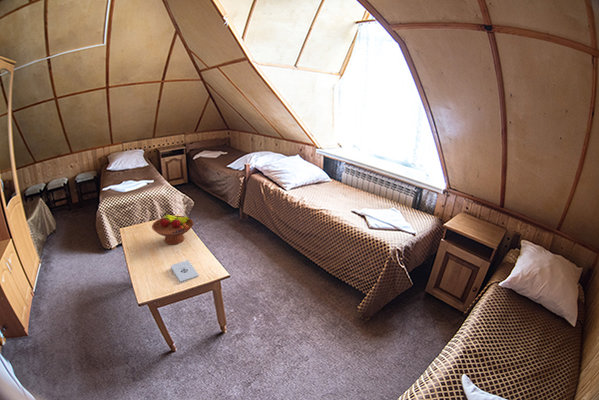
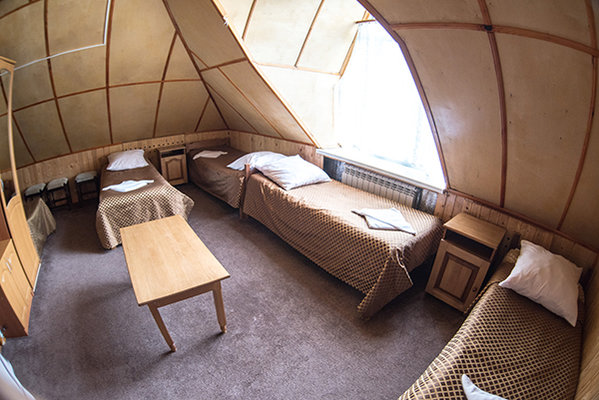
- notepad (184, 271)
- fruit bowl (173, 229)
